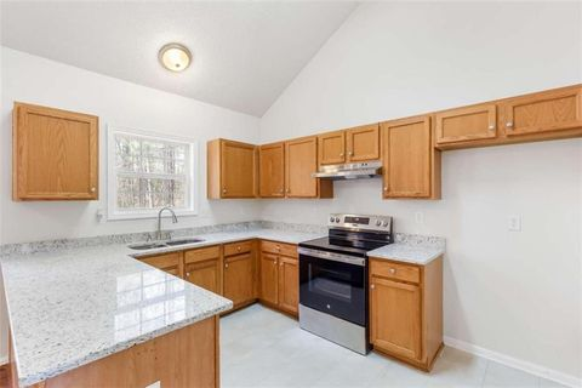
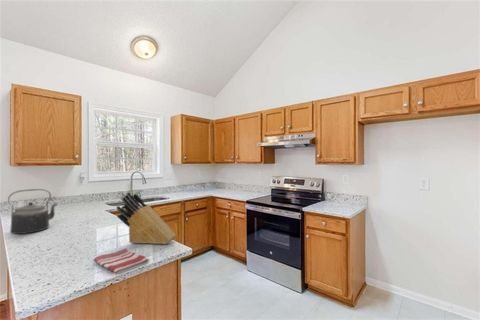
+ knife block (146, 216)
+ kettle (34, 209)
+ dish towel (121, 259)
